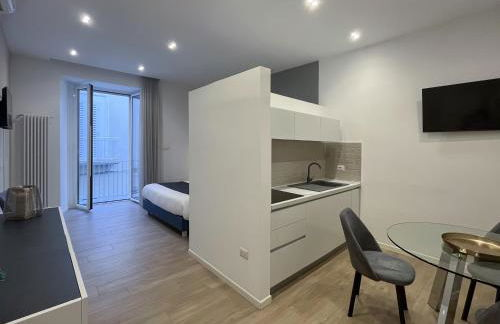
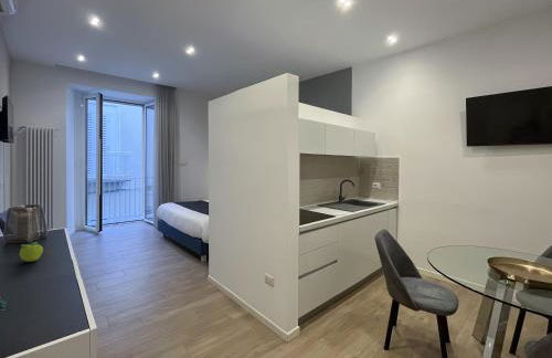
+ fruit (31, 251)
